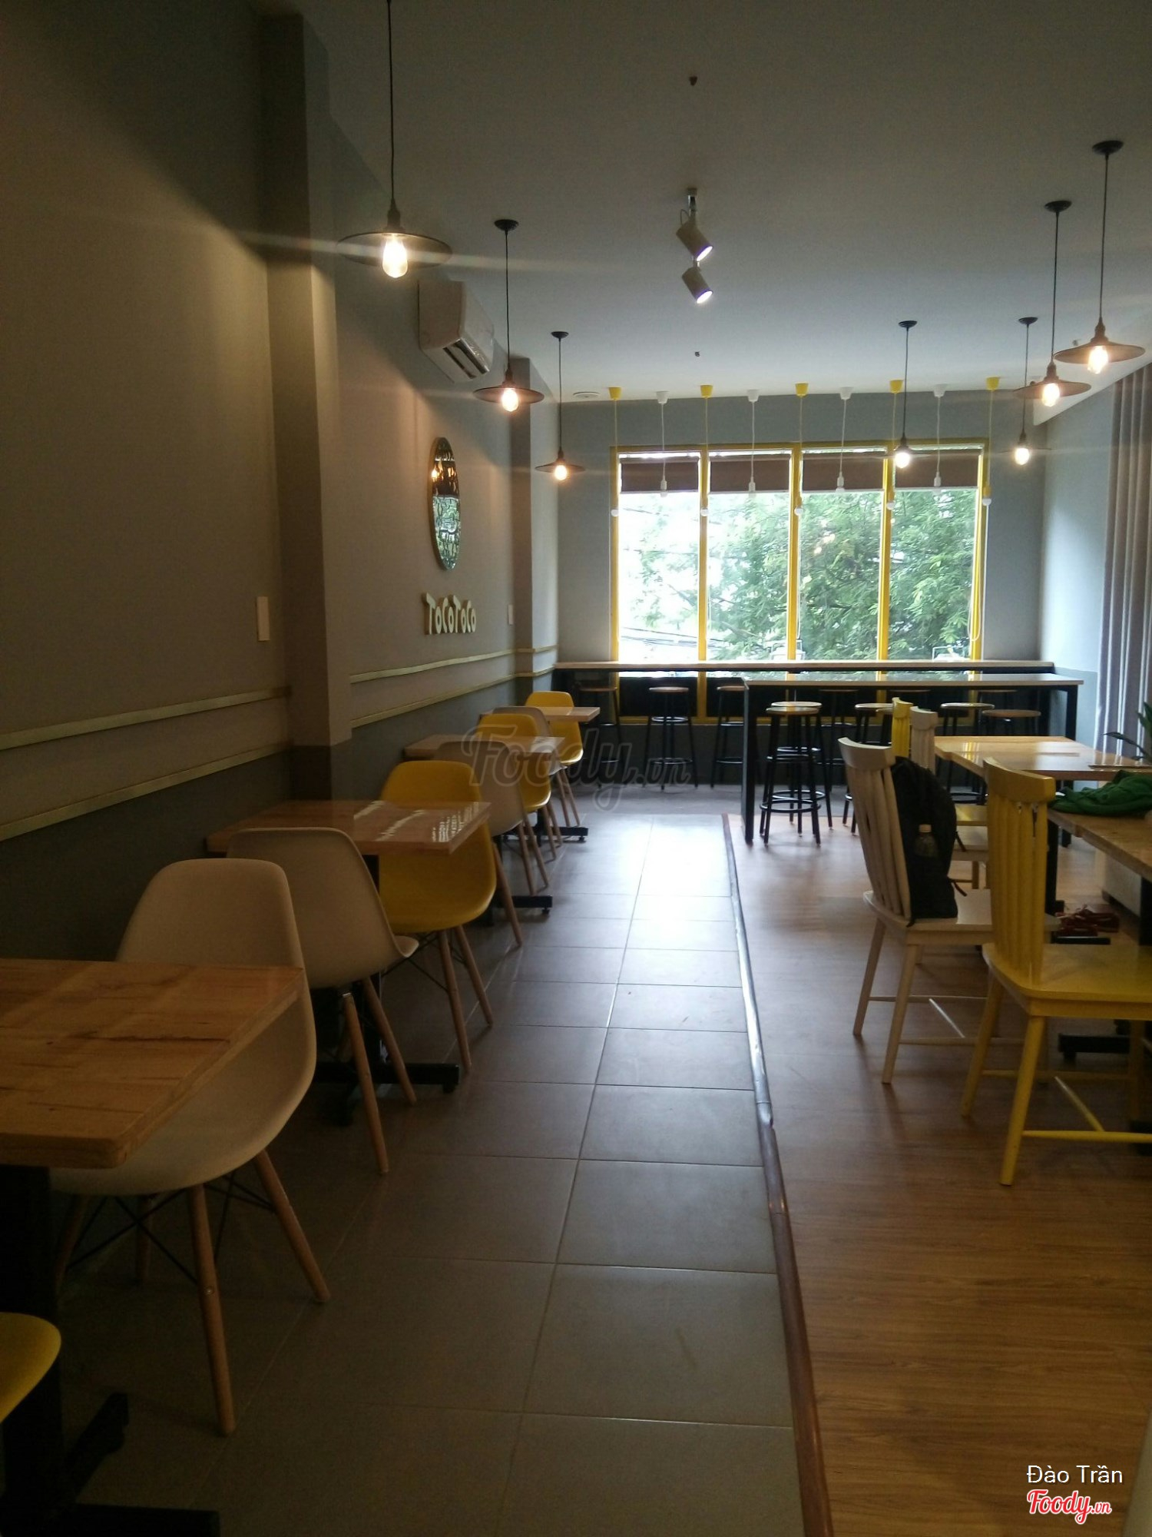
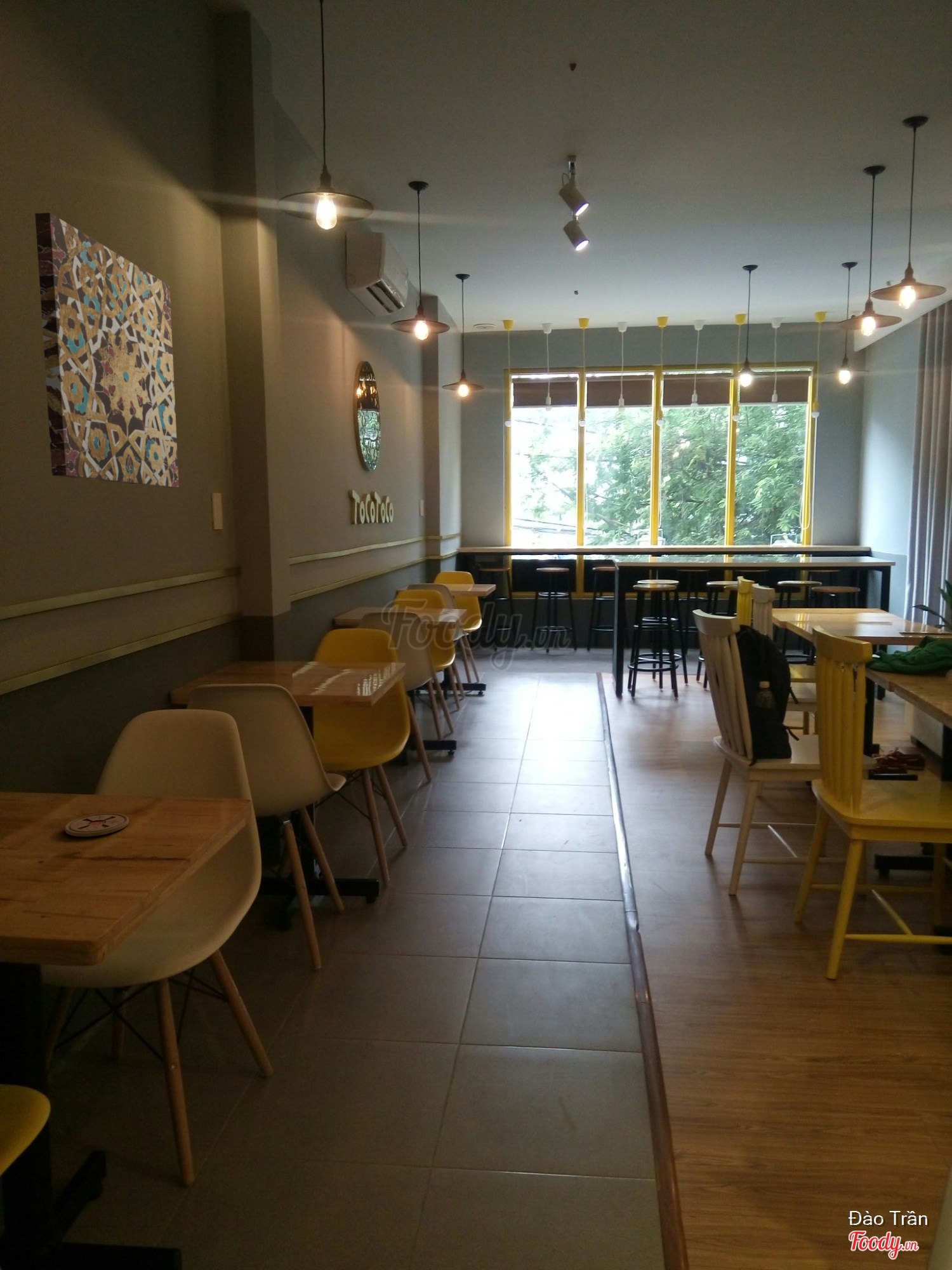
+ coaster (97, 824)
+ wall art (117, 370)
